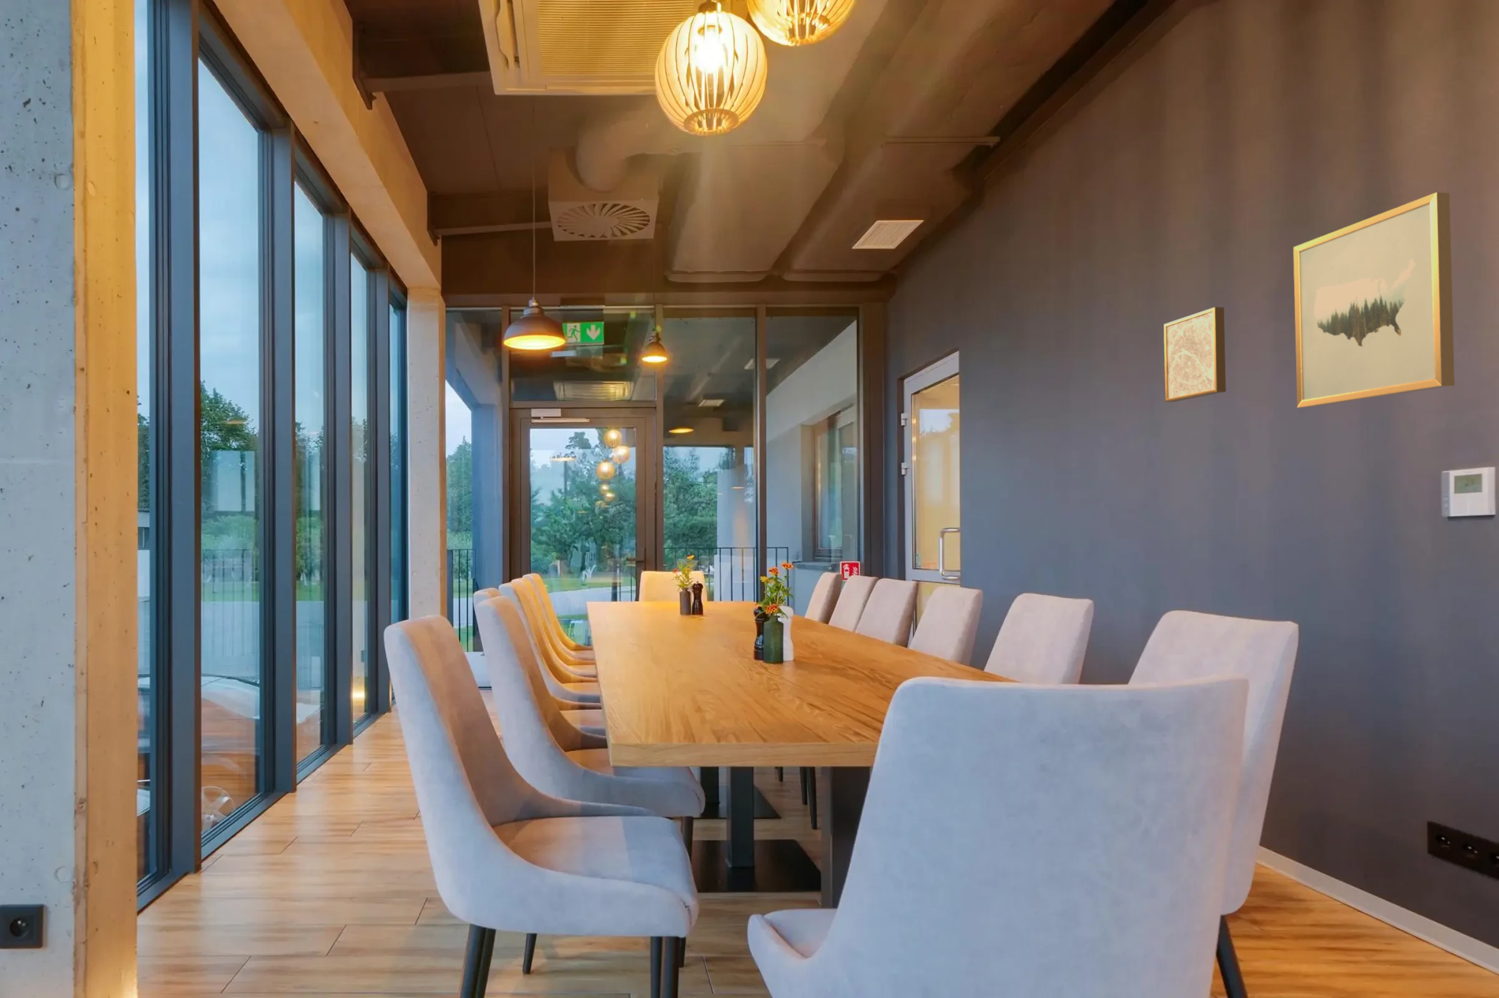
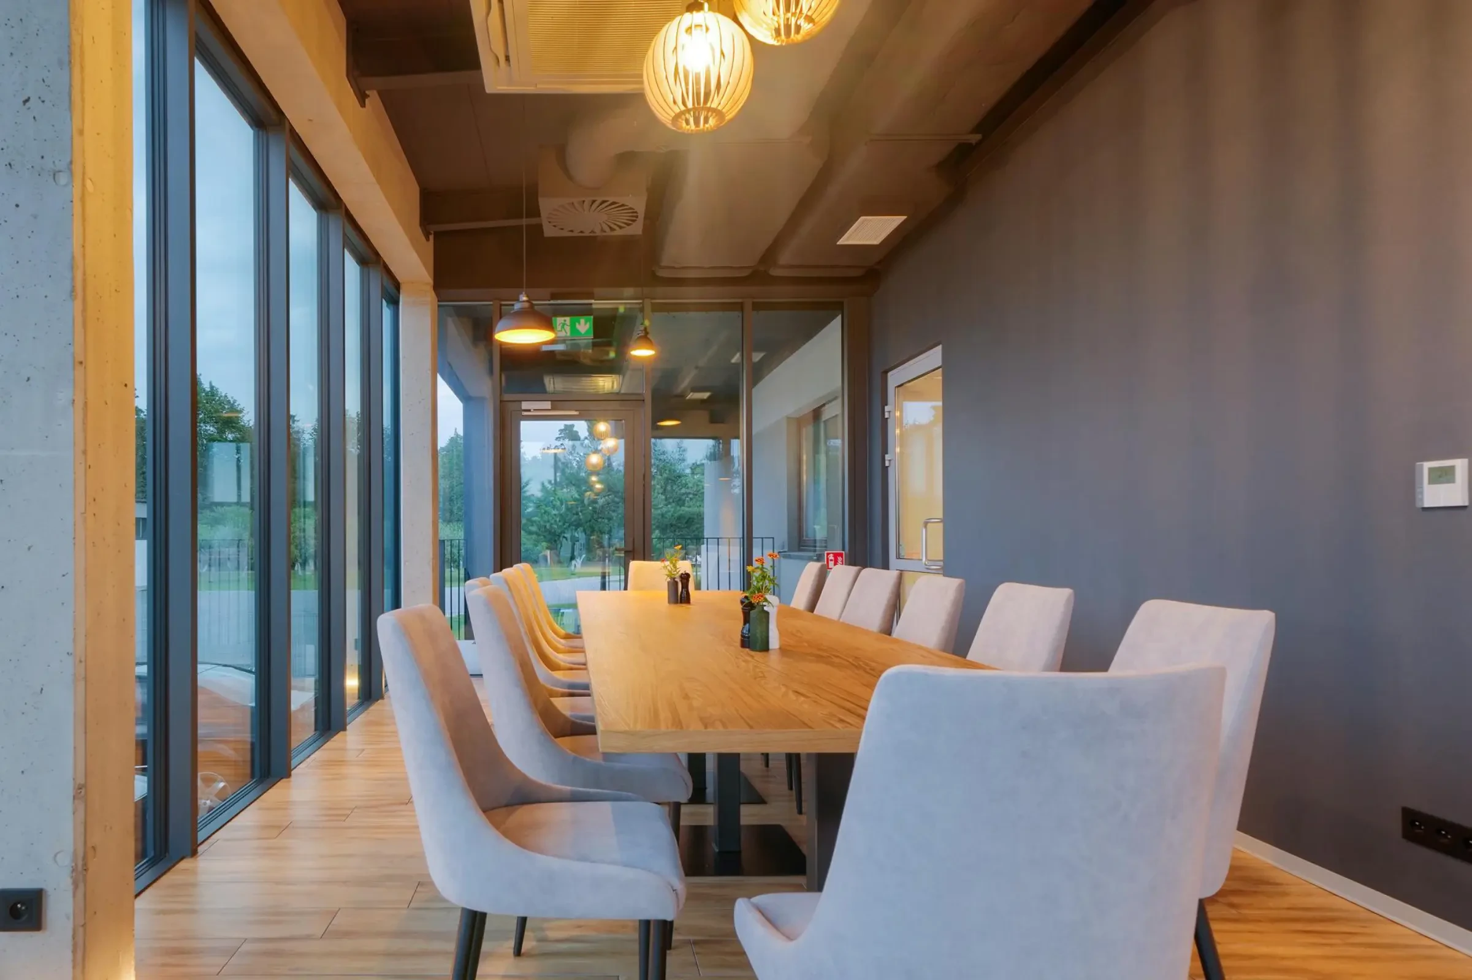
- wall art (1366, 310)
- wall art (1194, 356)
